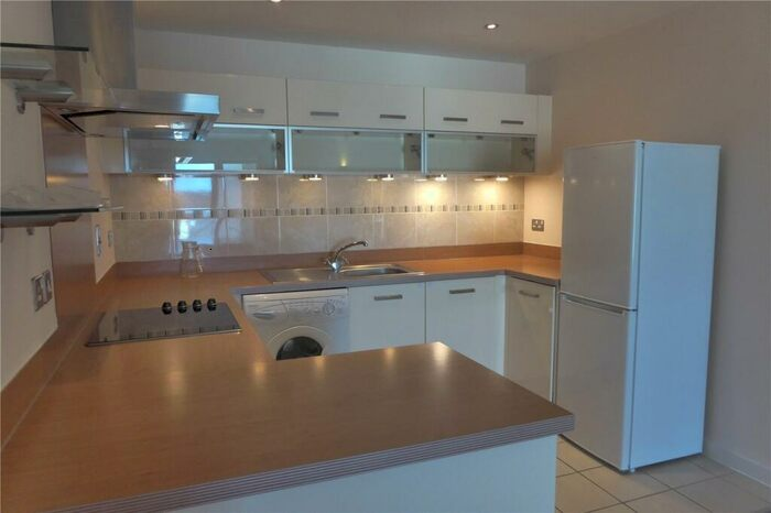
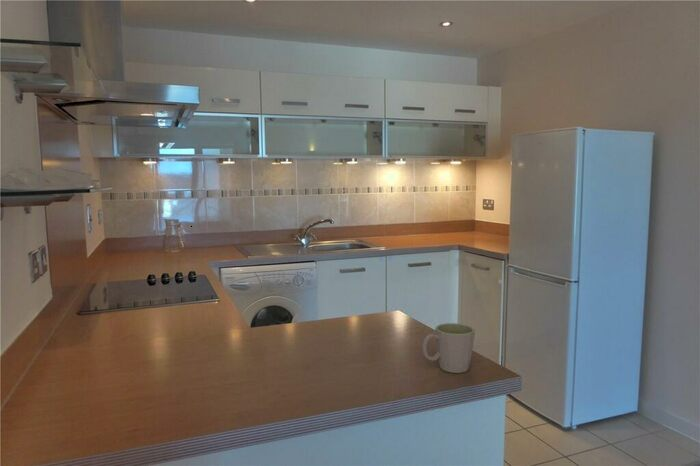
+ mug (447, 348)
